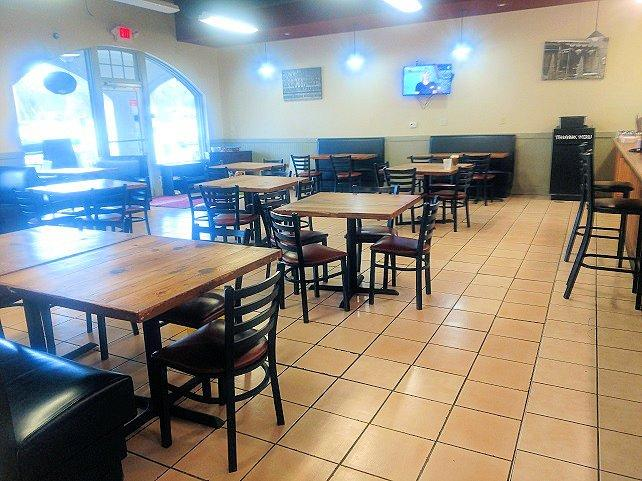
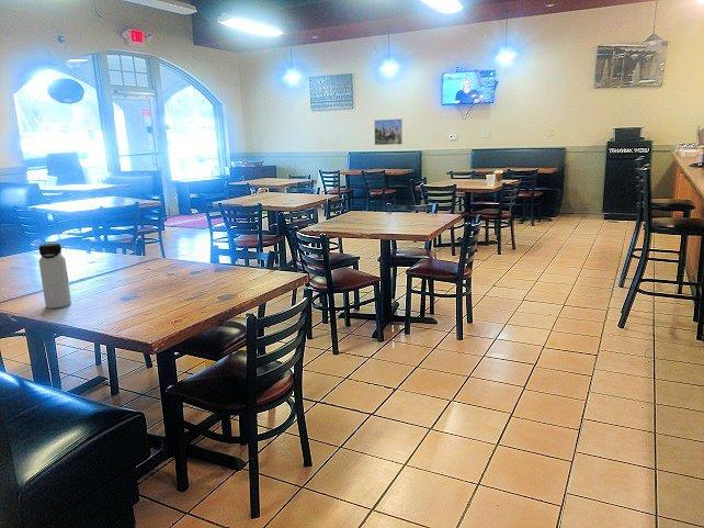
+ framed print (388, 132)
+ water bottle (54, 274)
